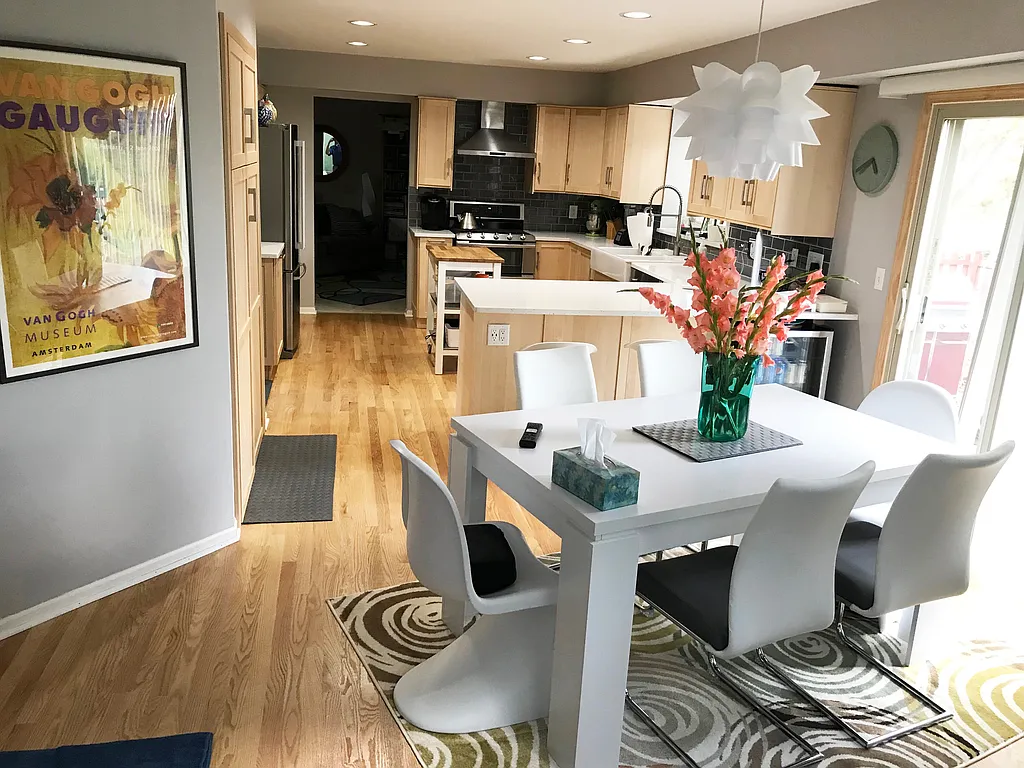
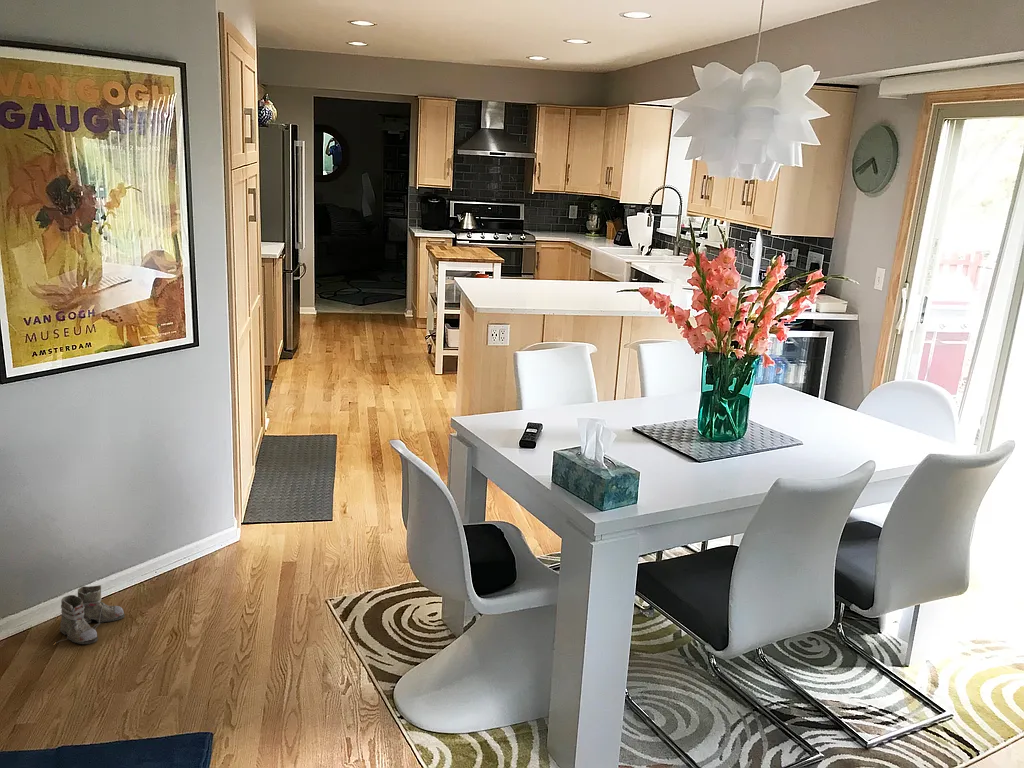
+ boots (88, 611)
